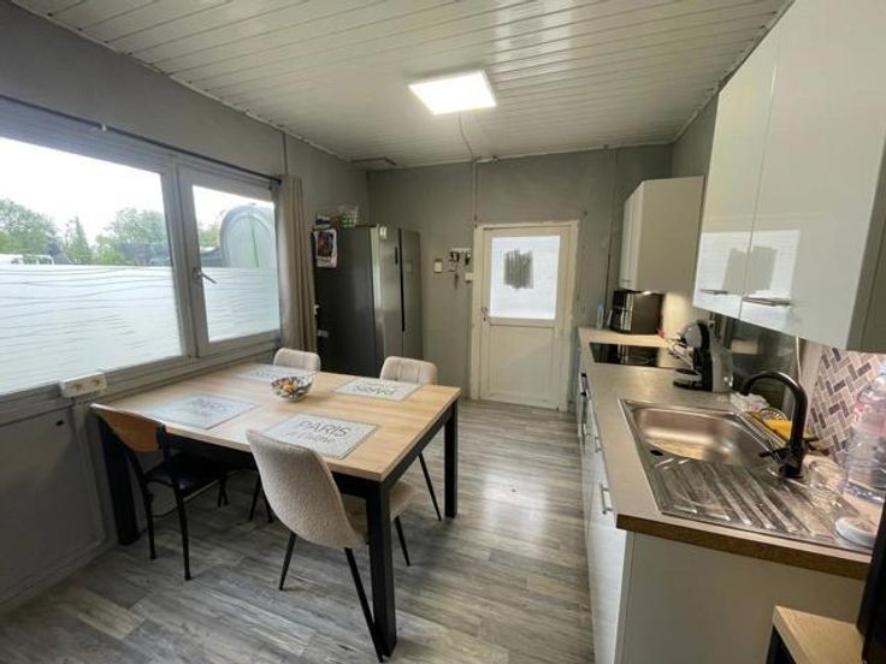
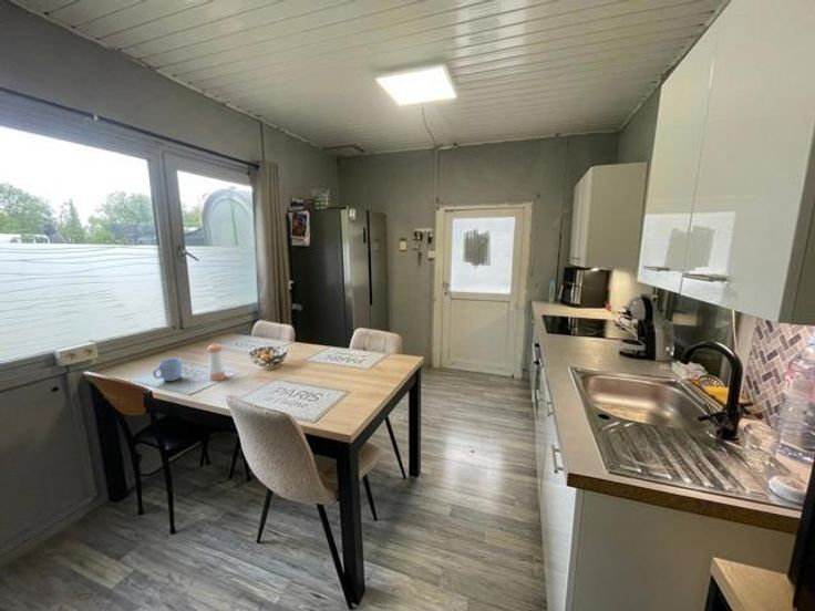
+ mug (167, 371)
+ pepper shaker (216, 361)
